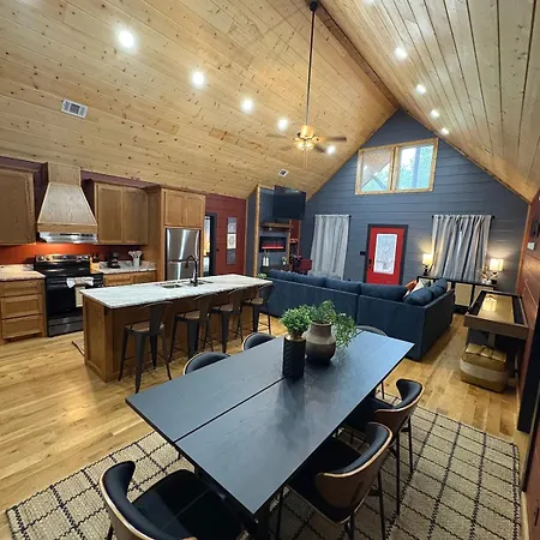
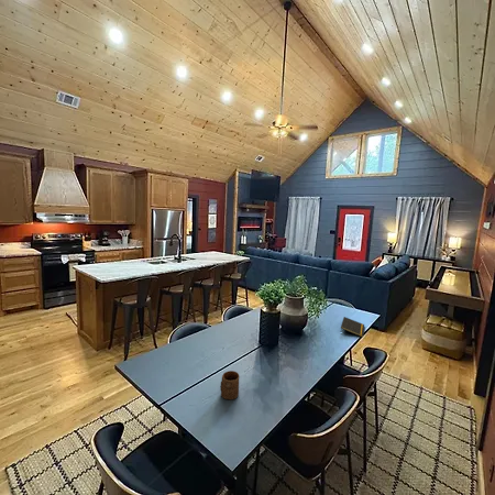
+ notepad (352, 326)
+ cup (230, 385)
